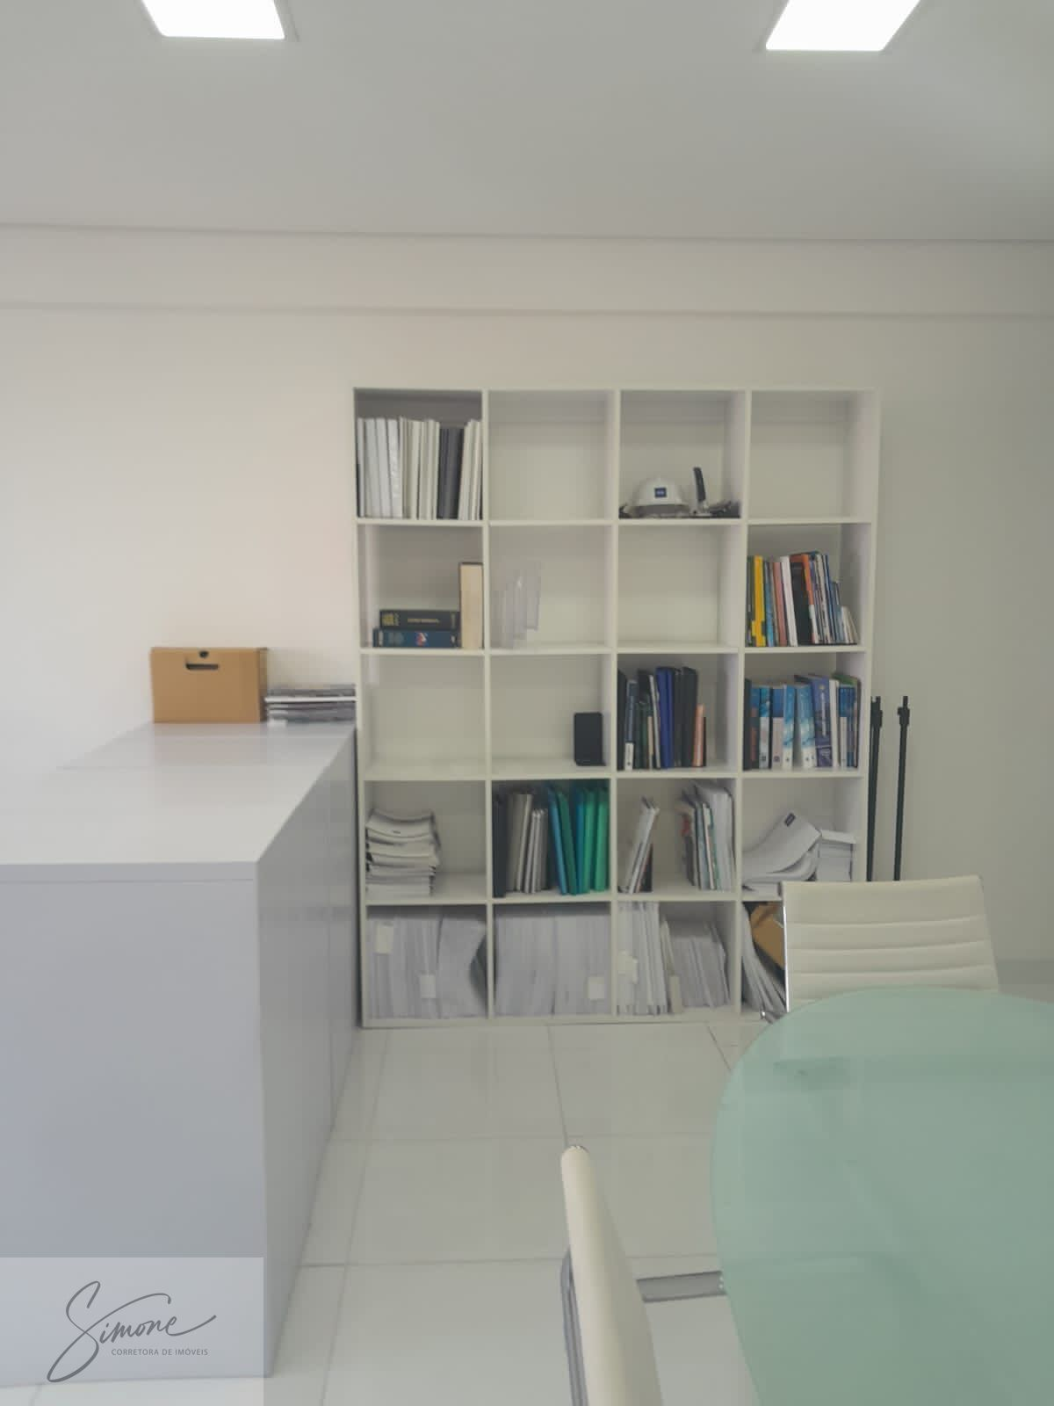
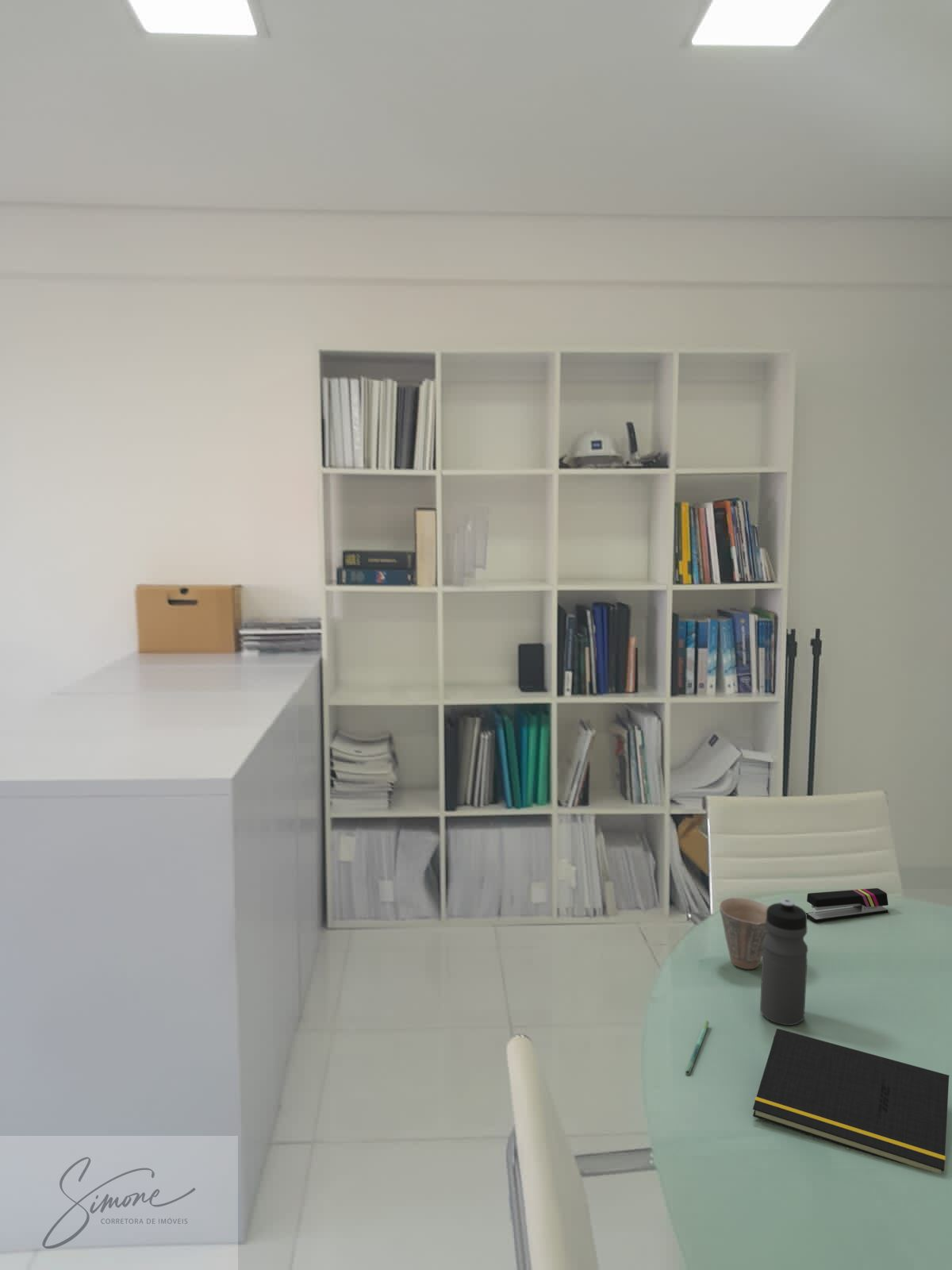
+ stapler (847, 902)
+ pen (697, 1046)
+ water bottle (785, 958)
+ notepad (851, 1095)
+ cup (747, 936)
